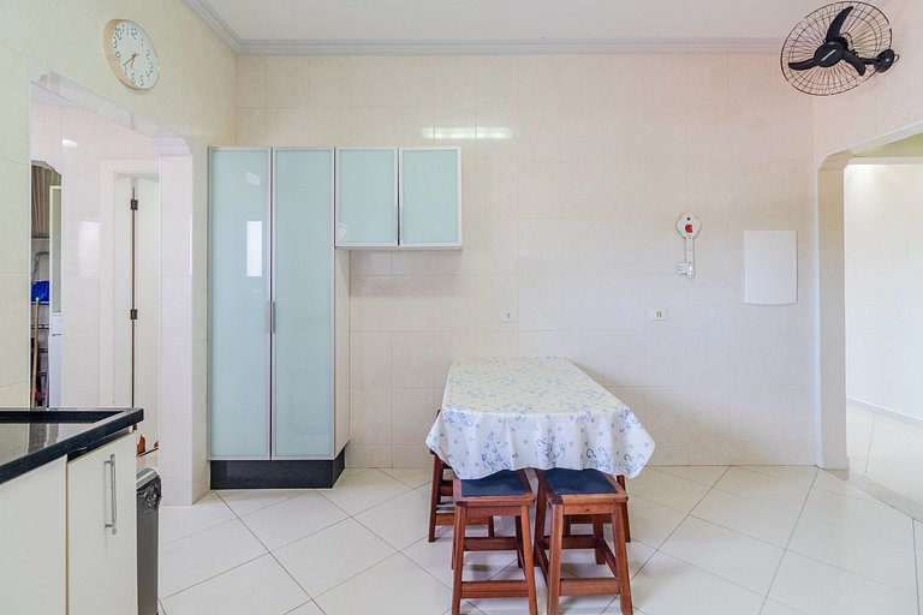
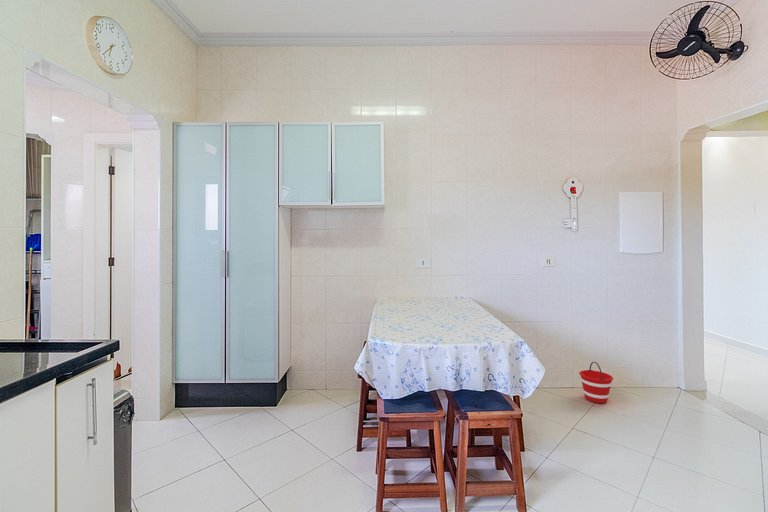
+ bucket (595, 381)
